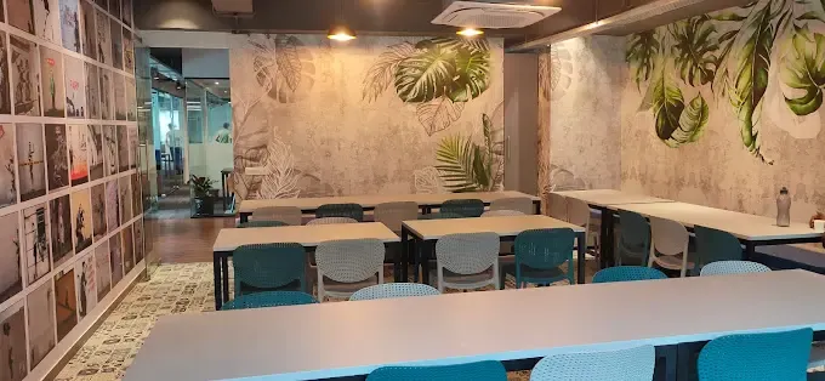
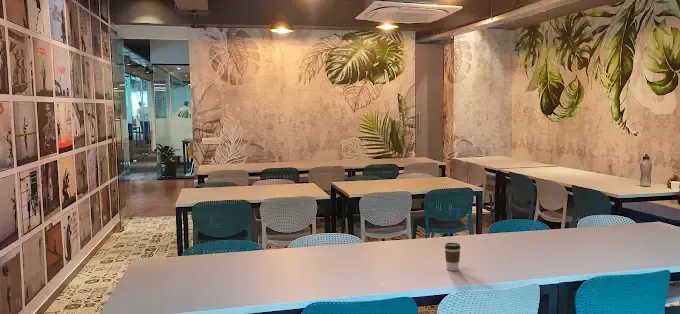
+ coffee cup (452, 256)
